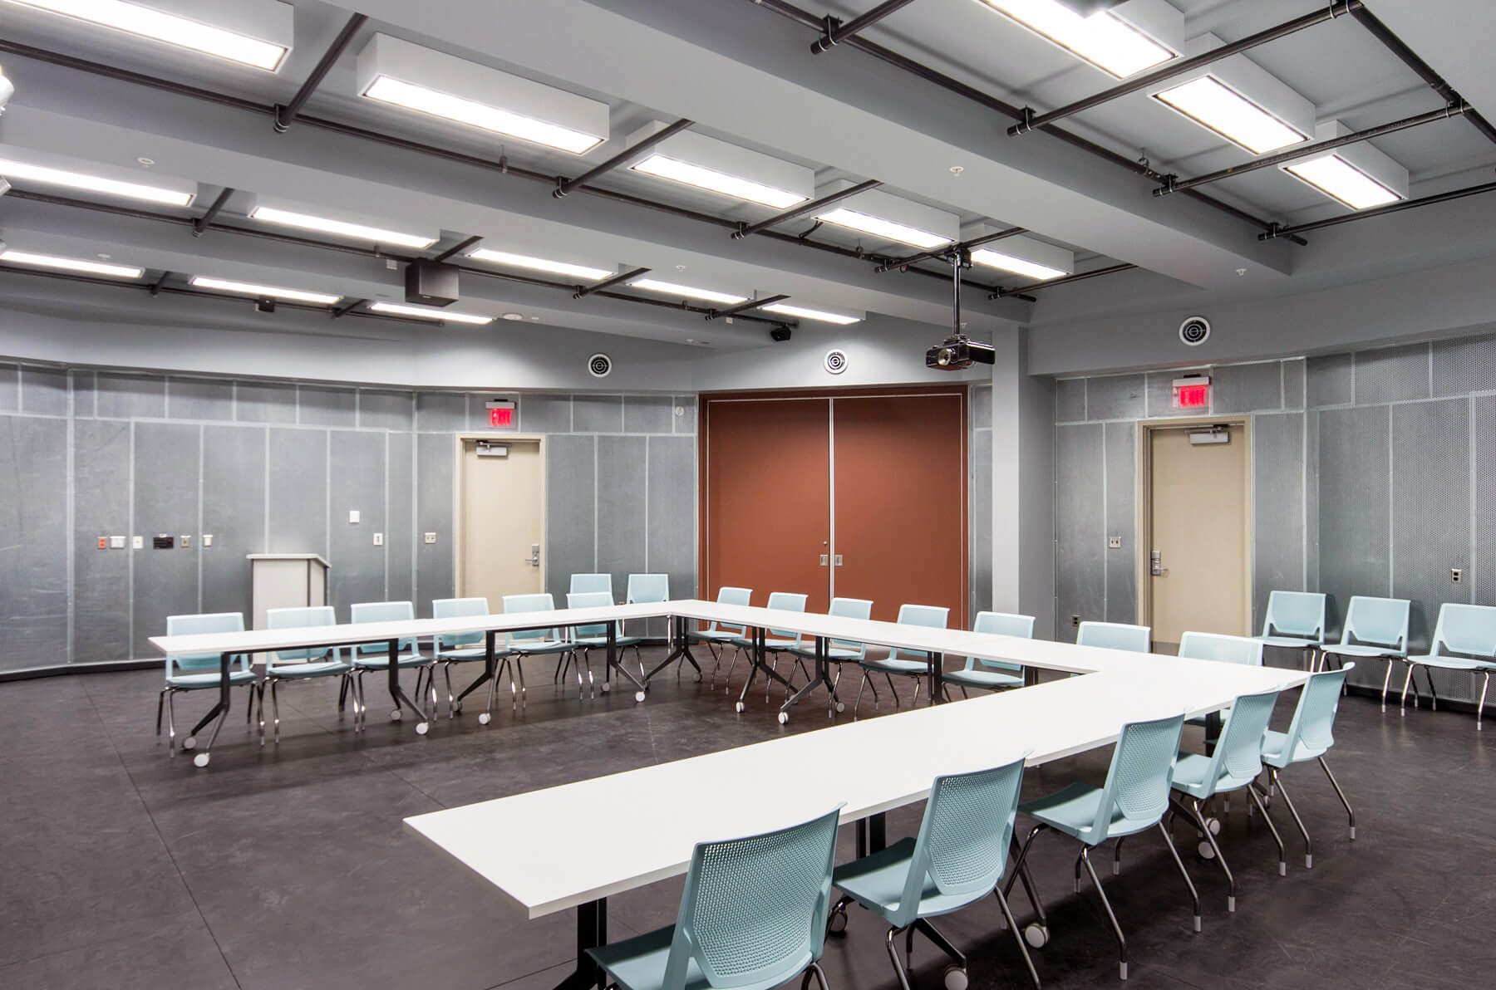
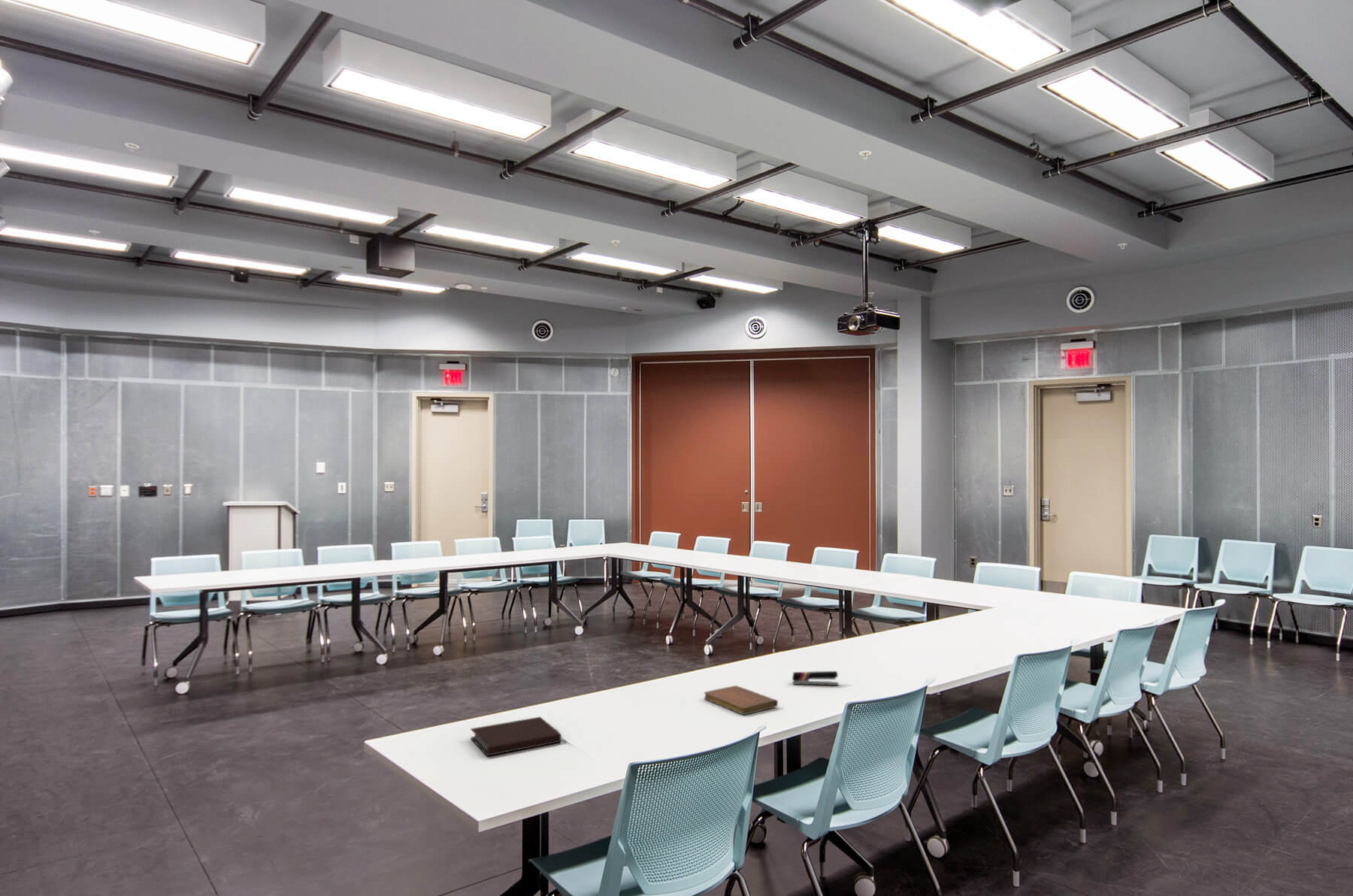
+ notebook (515, 735)
+ notebook (740, 699)
+ stapler (815, 677)
